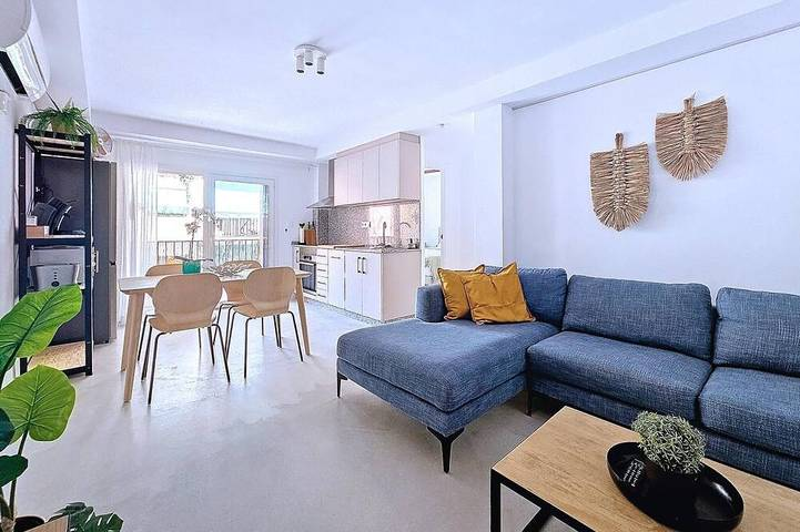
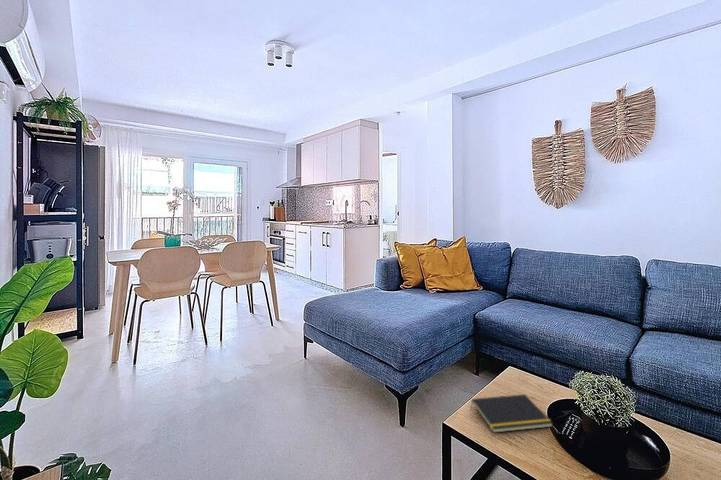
+ notepad (510, 412)
